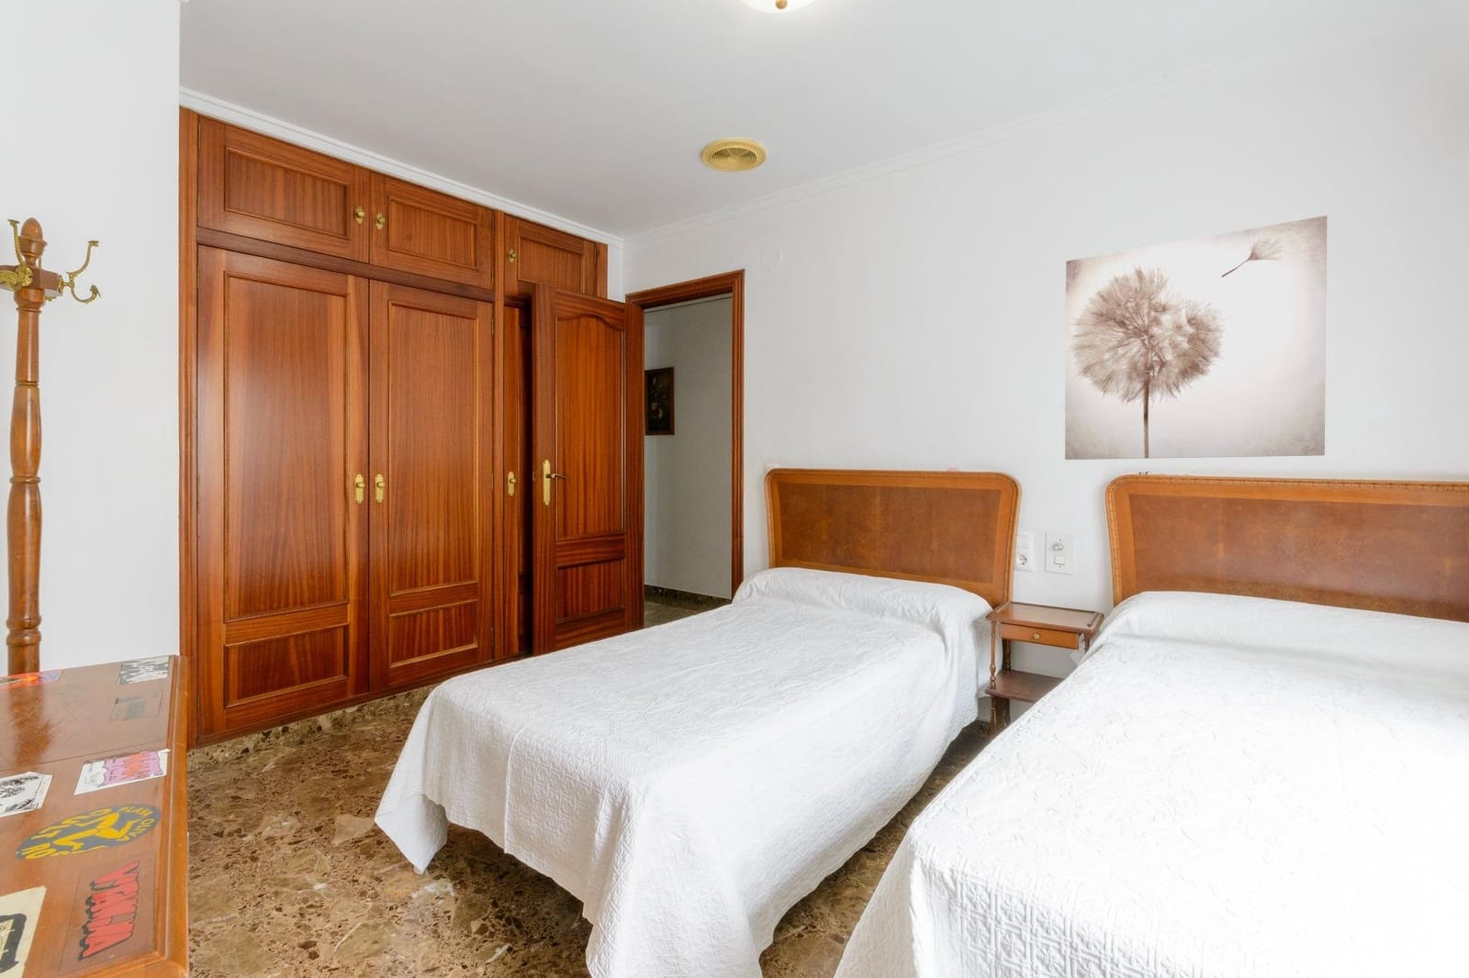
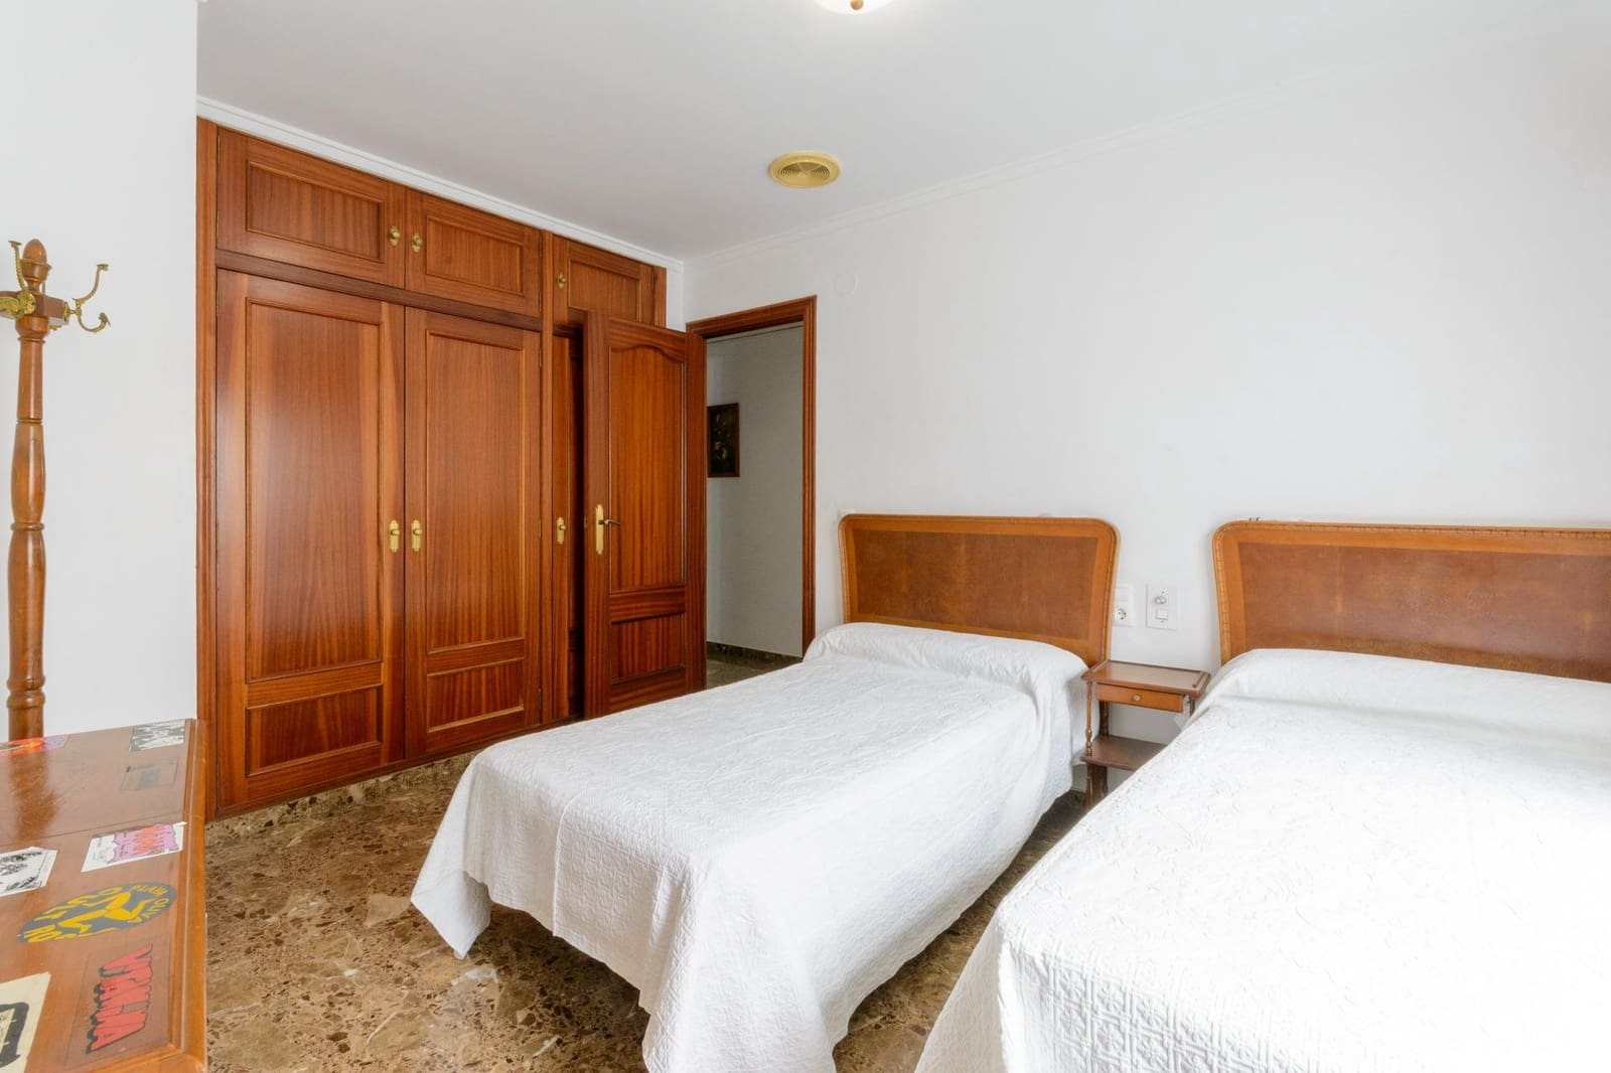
- wall art (1184, 349)
